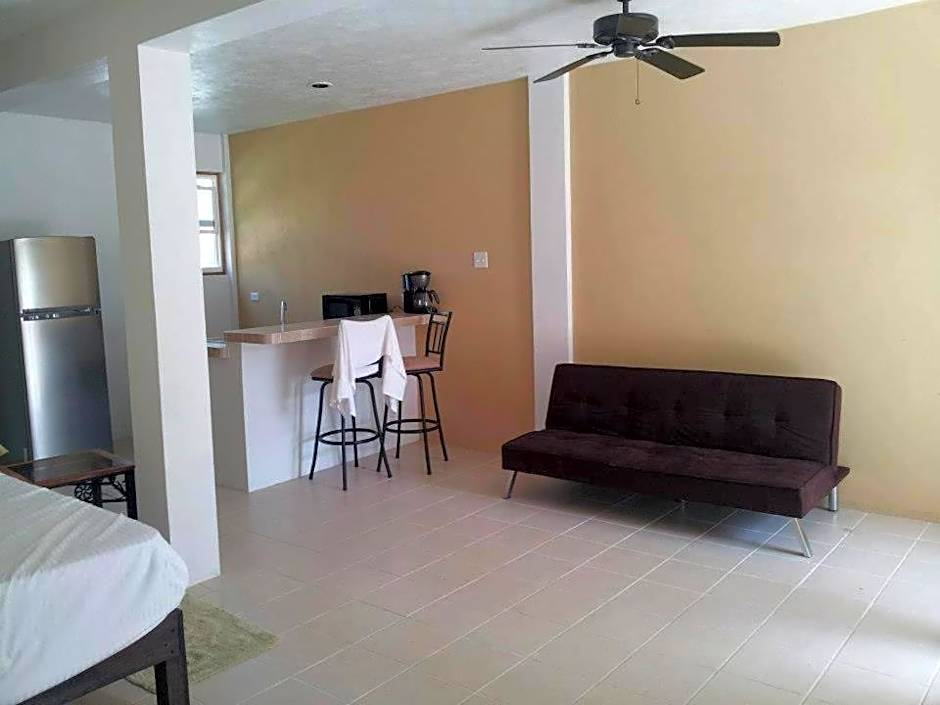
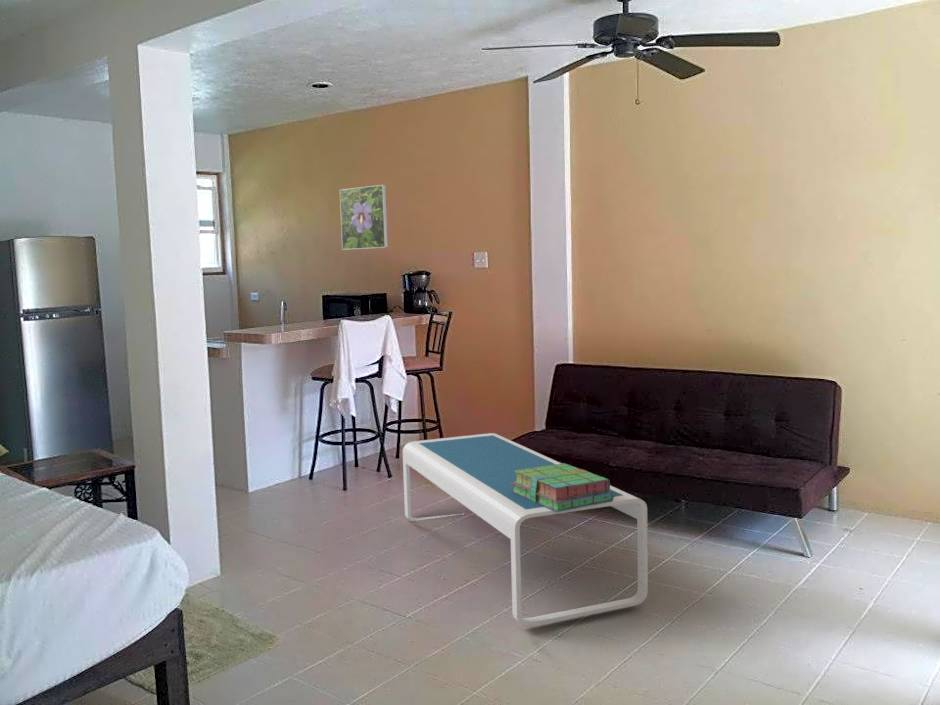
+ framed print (363, 218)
+ stack of books (561, 485)
+ coffee table (507, 511)
